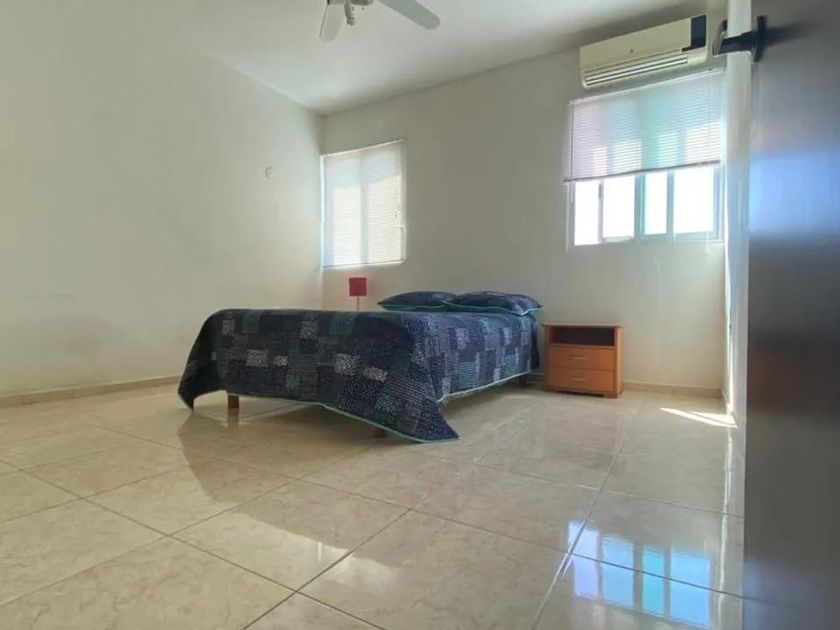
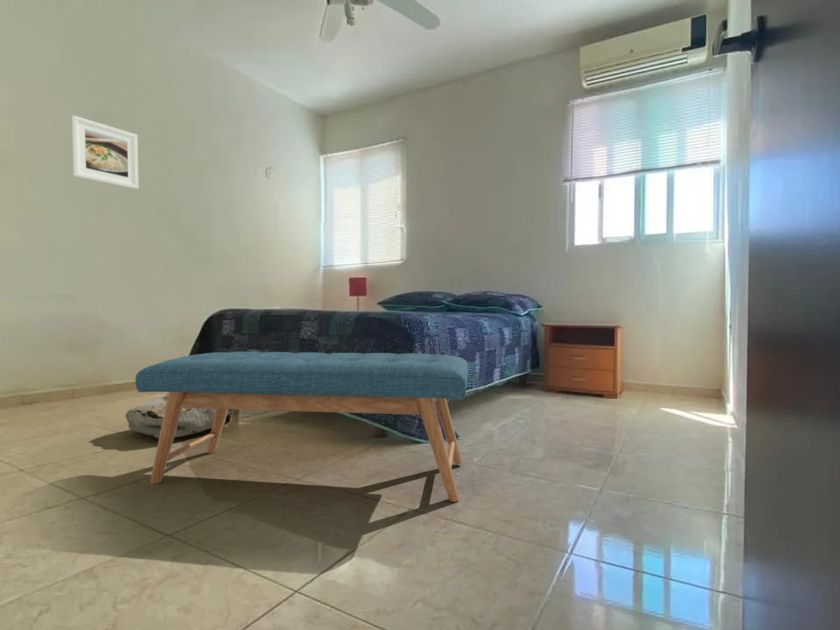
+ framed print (107, 154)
+ bag (182, 409)
+ bench (314, 411)
